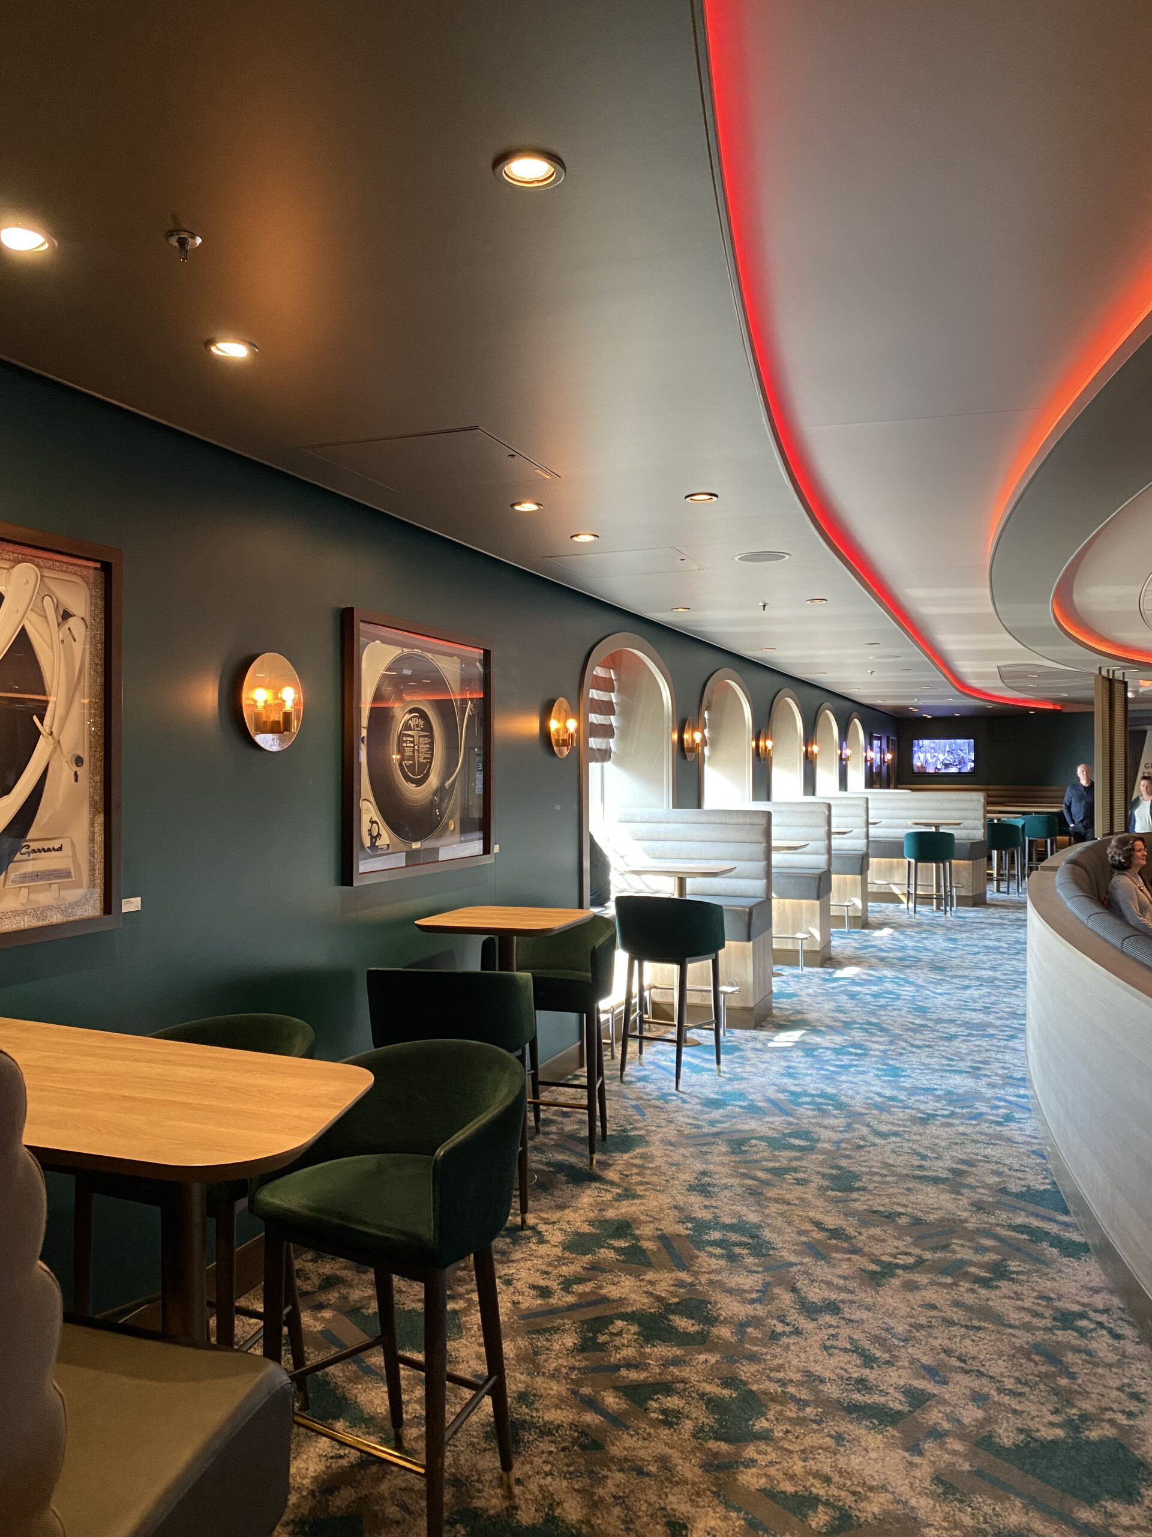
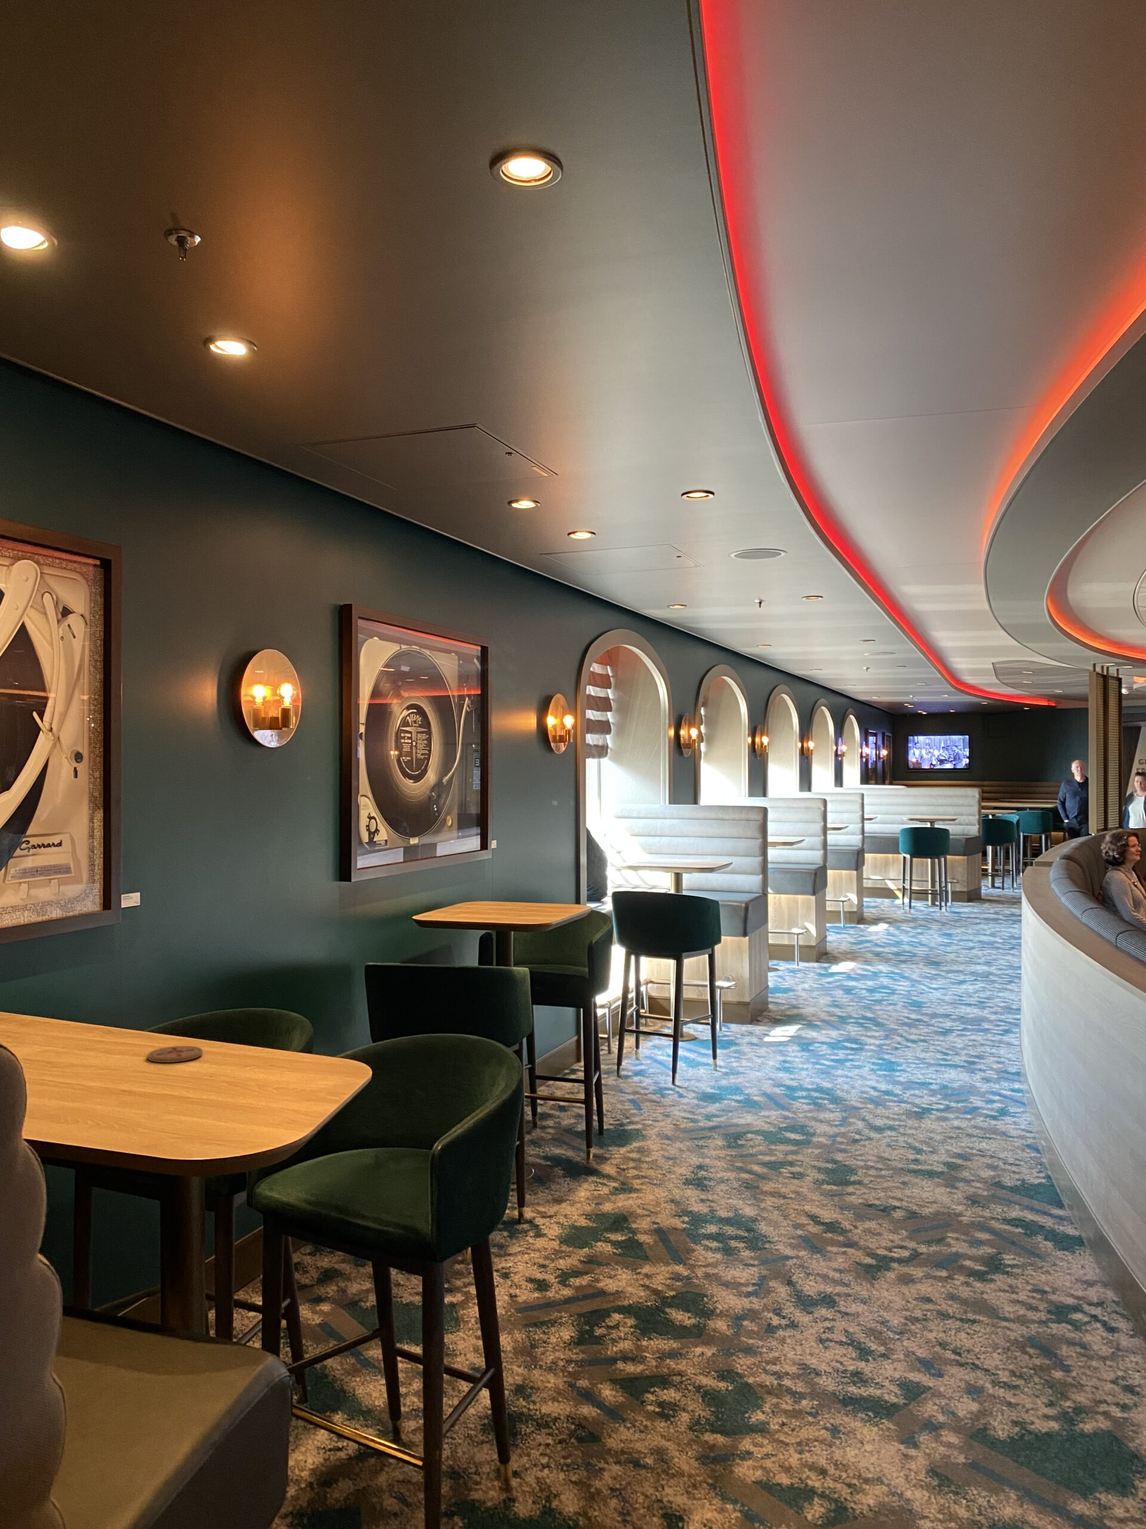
+ coaster (175, 1053)
